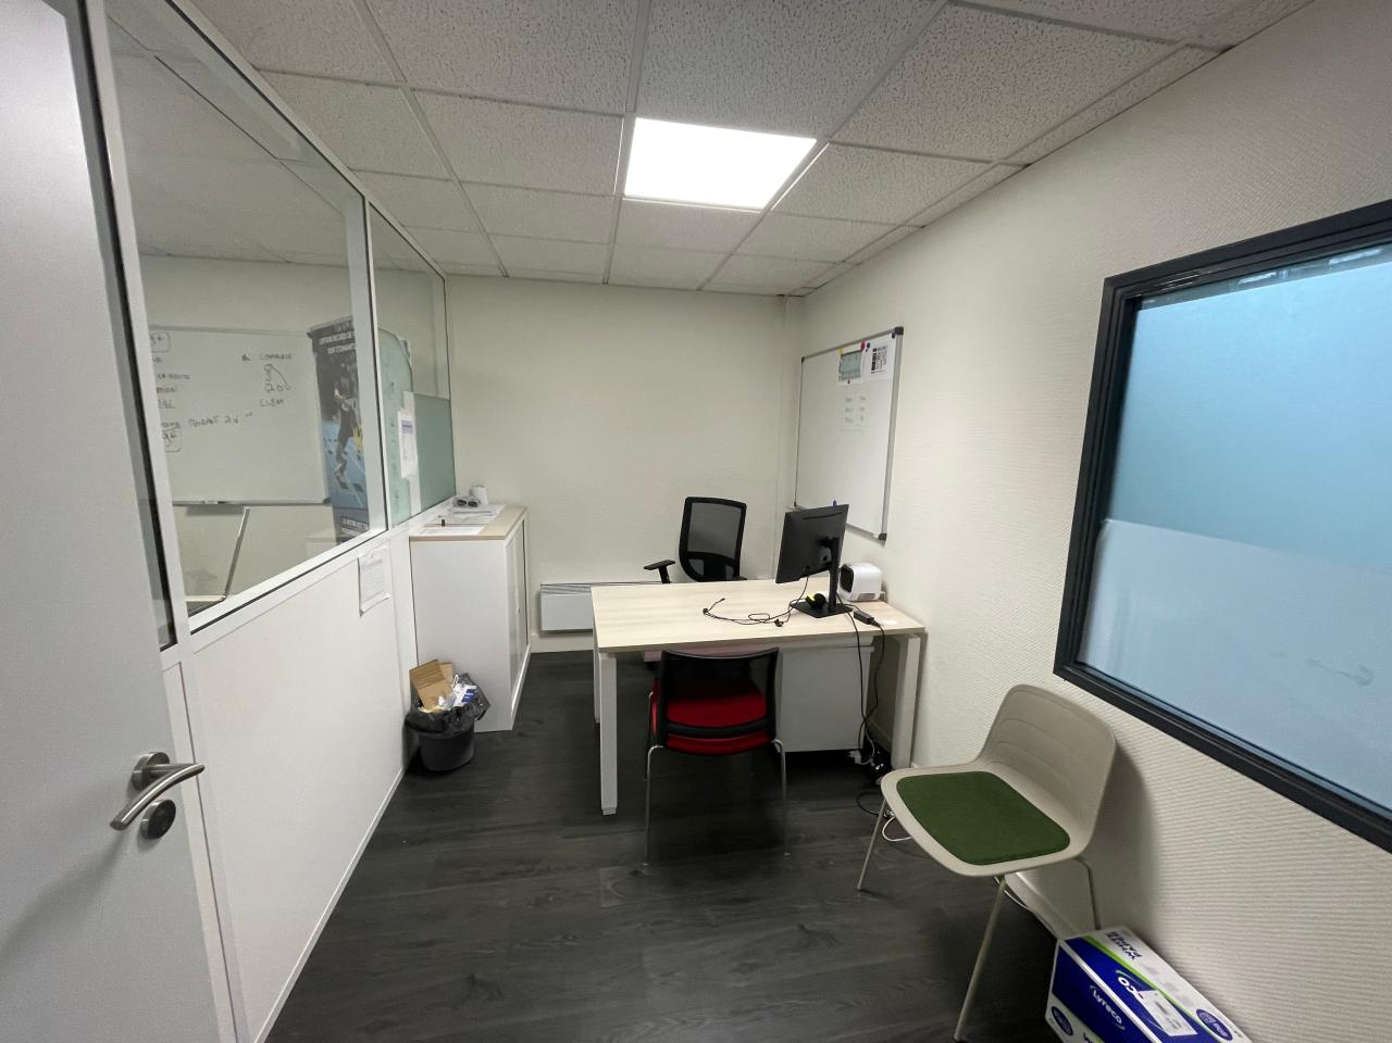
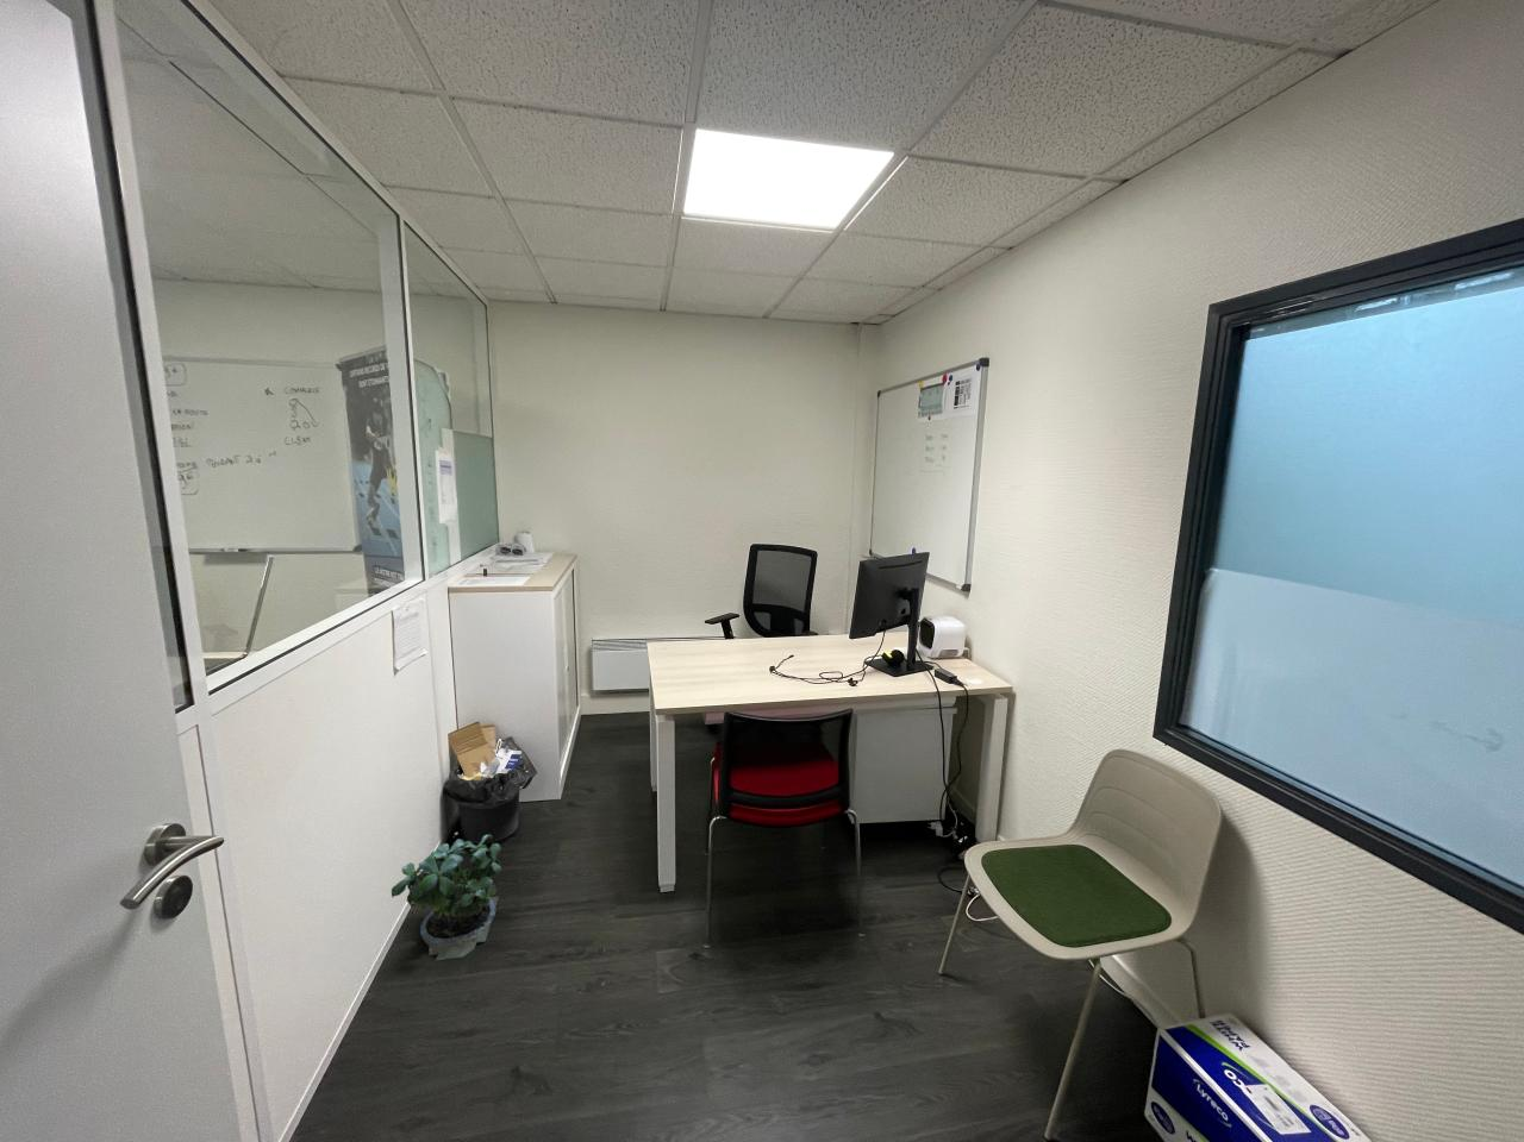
+ potted plant (451, 885)
